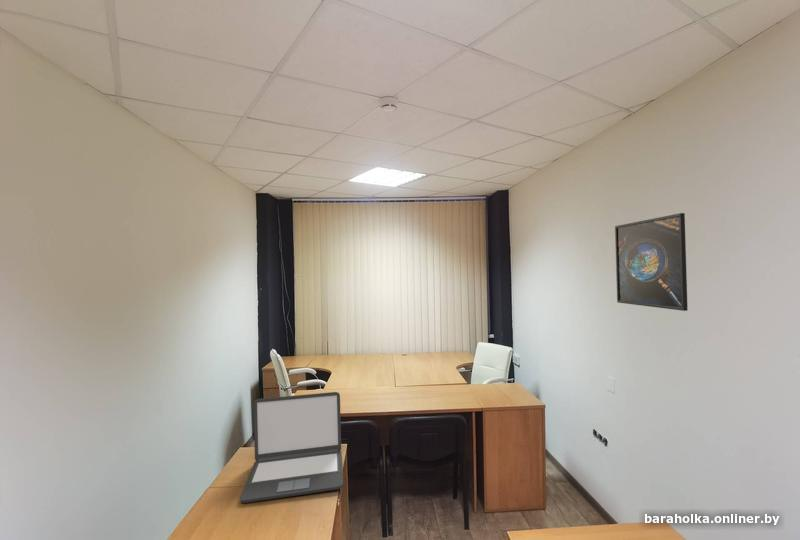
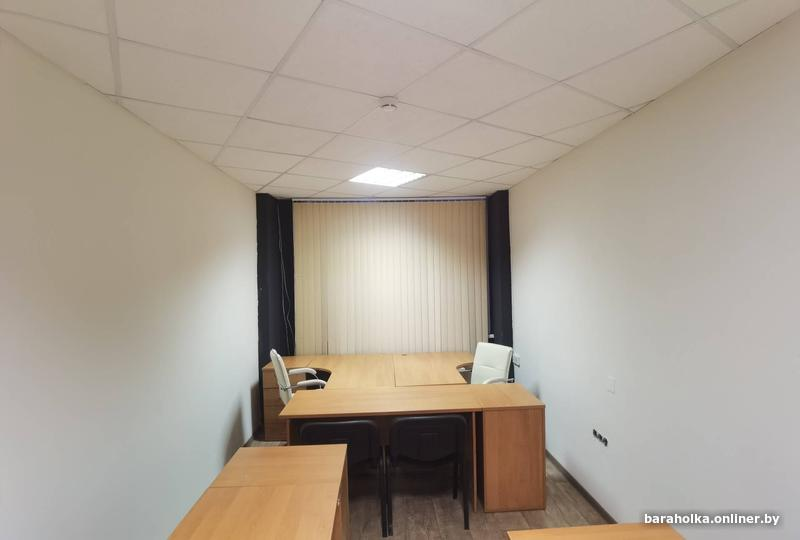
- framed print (646, 263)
- laptop (295, 441)
